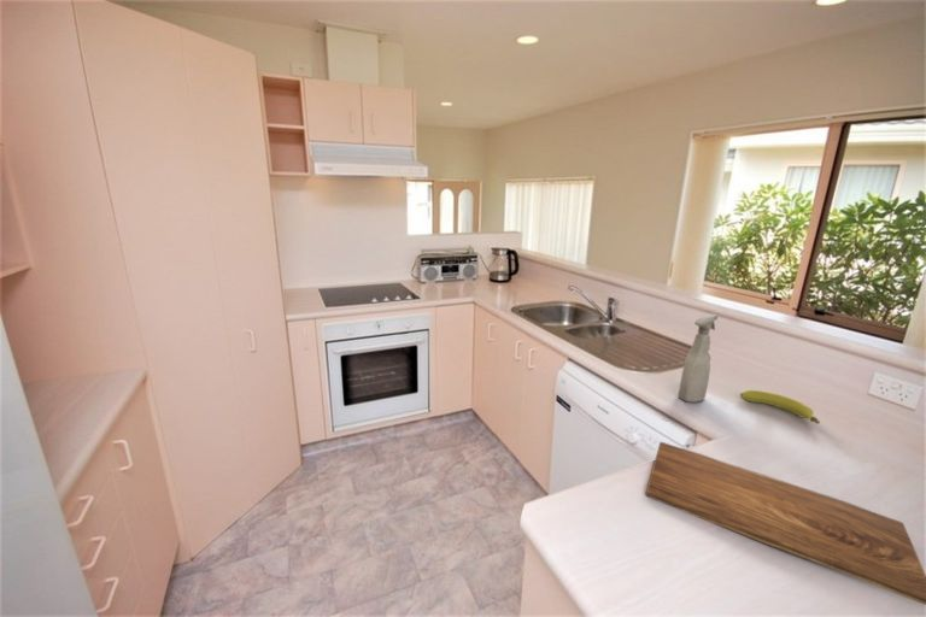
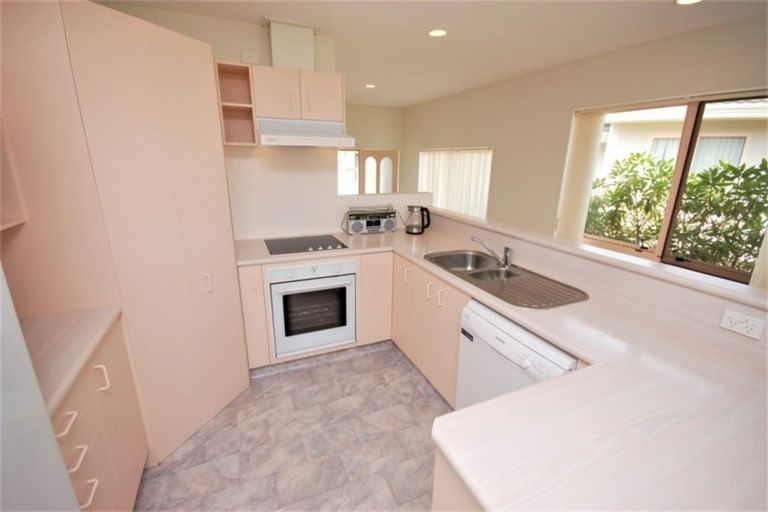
- fruit (776, 405)
- cutting board (766, 505)
- spray bottle (698, 358)
